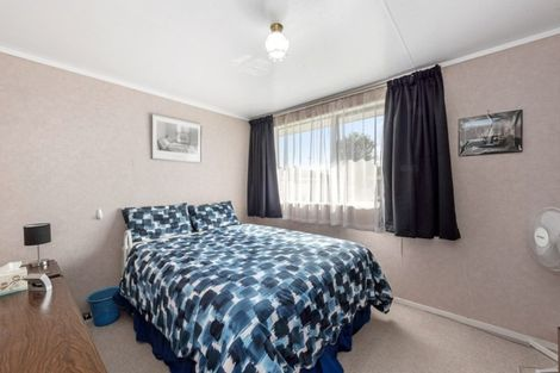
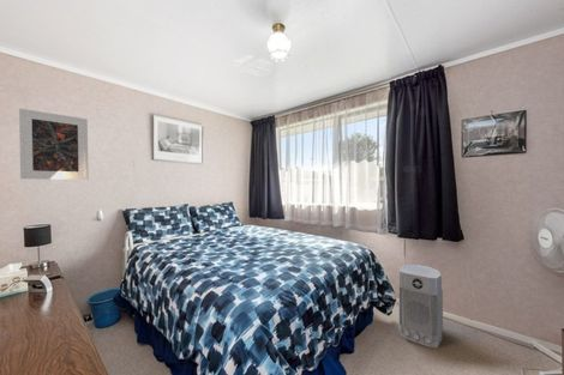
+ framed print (56, 146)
+ air purifier (419, 301)
